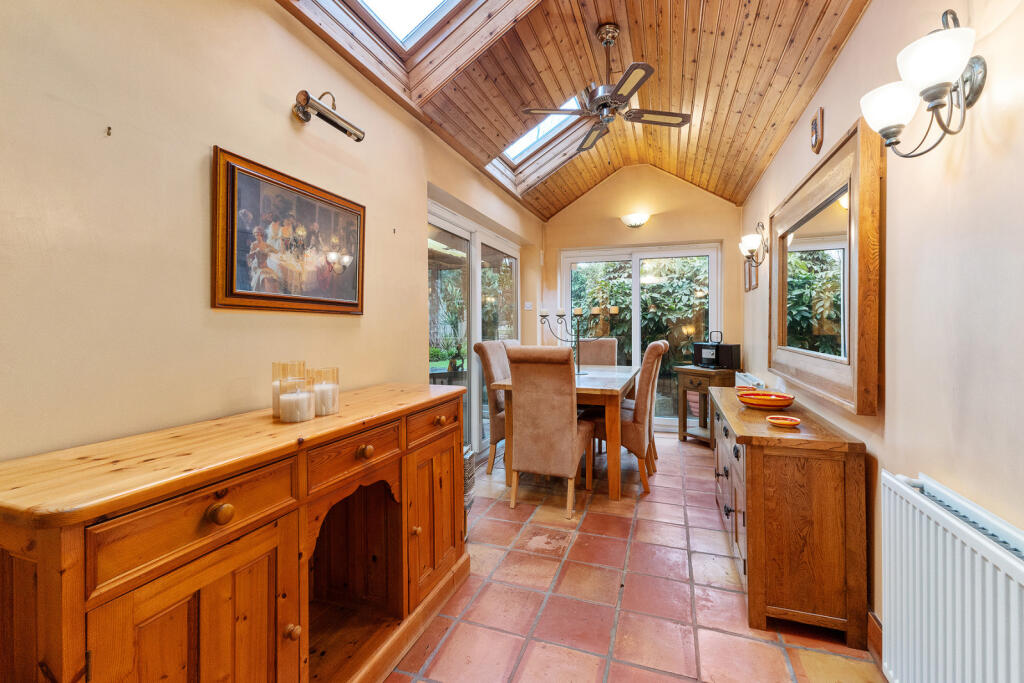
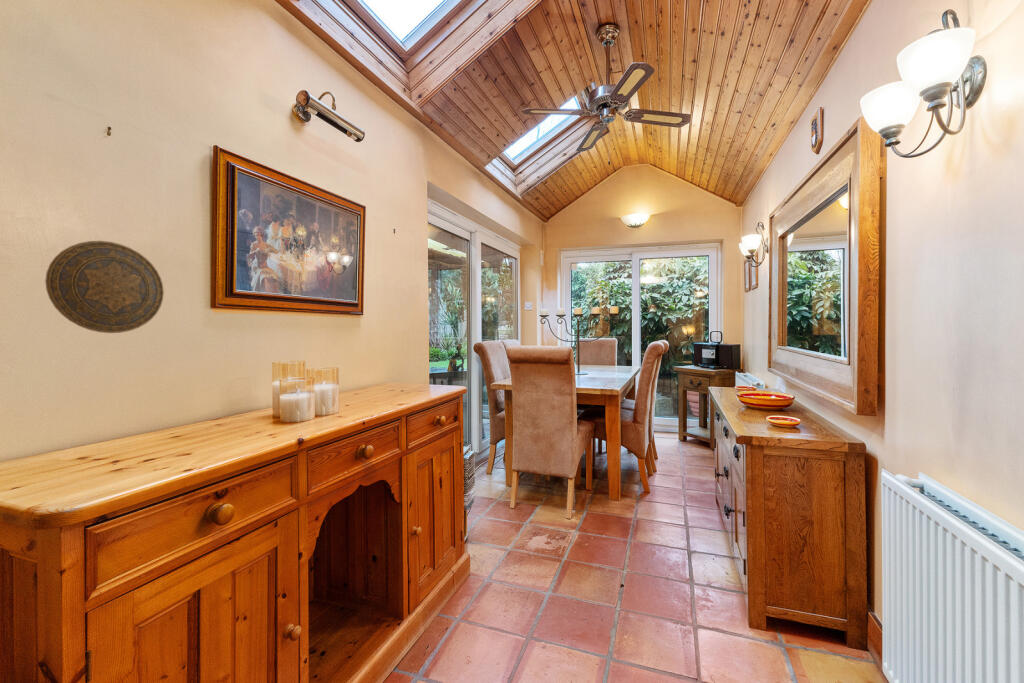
+ decorative plate (112, 287)
